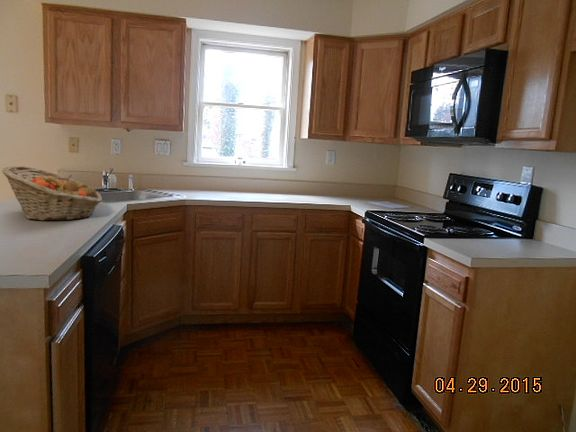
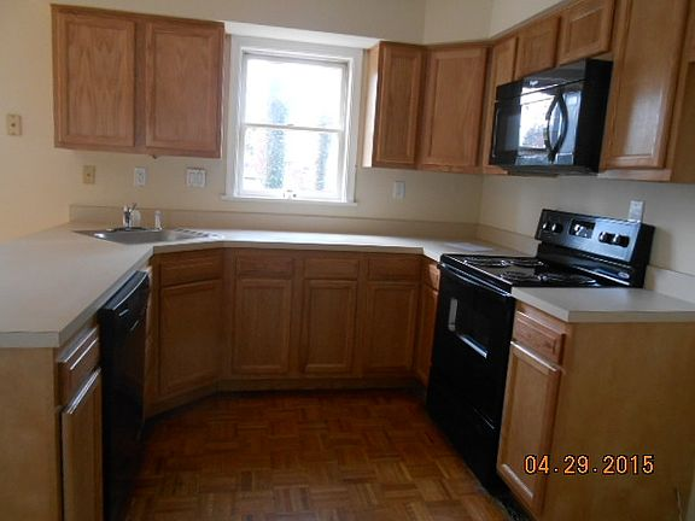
- fruit basket (55, 191)
